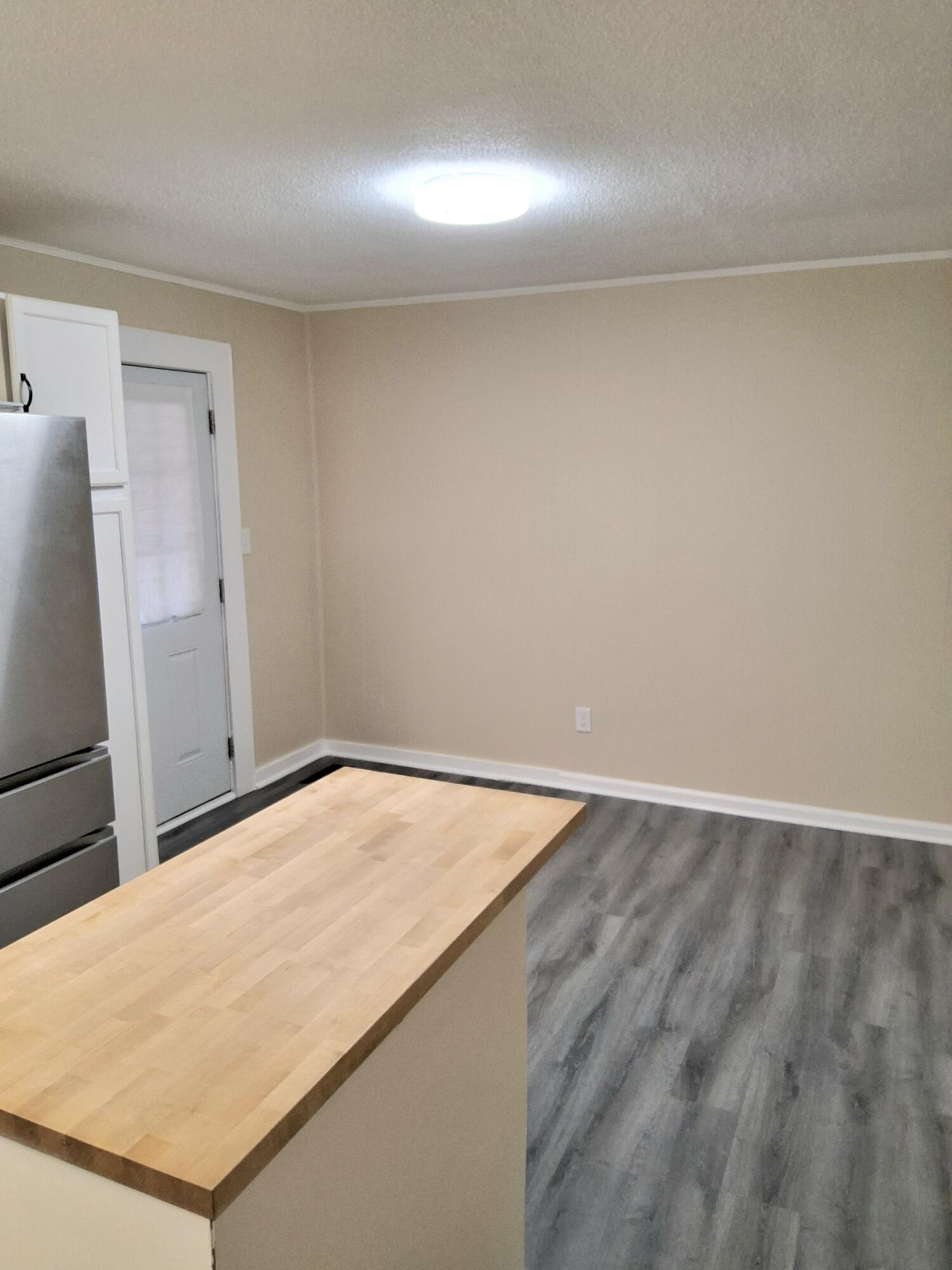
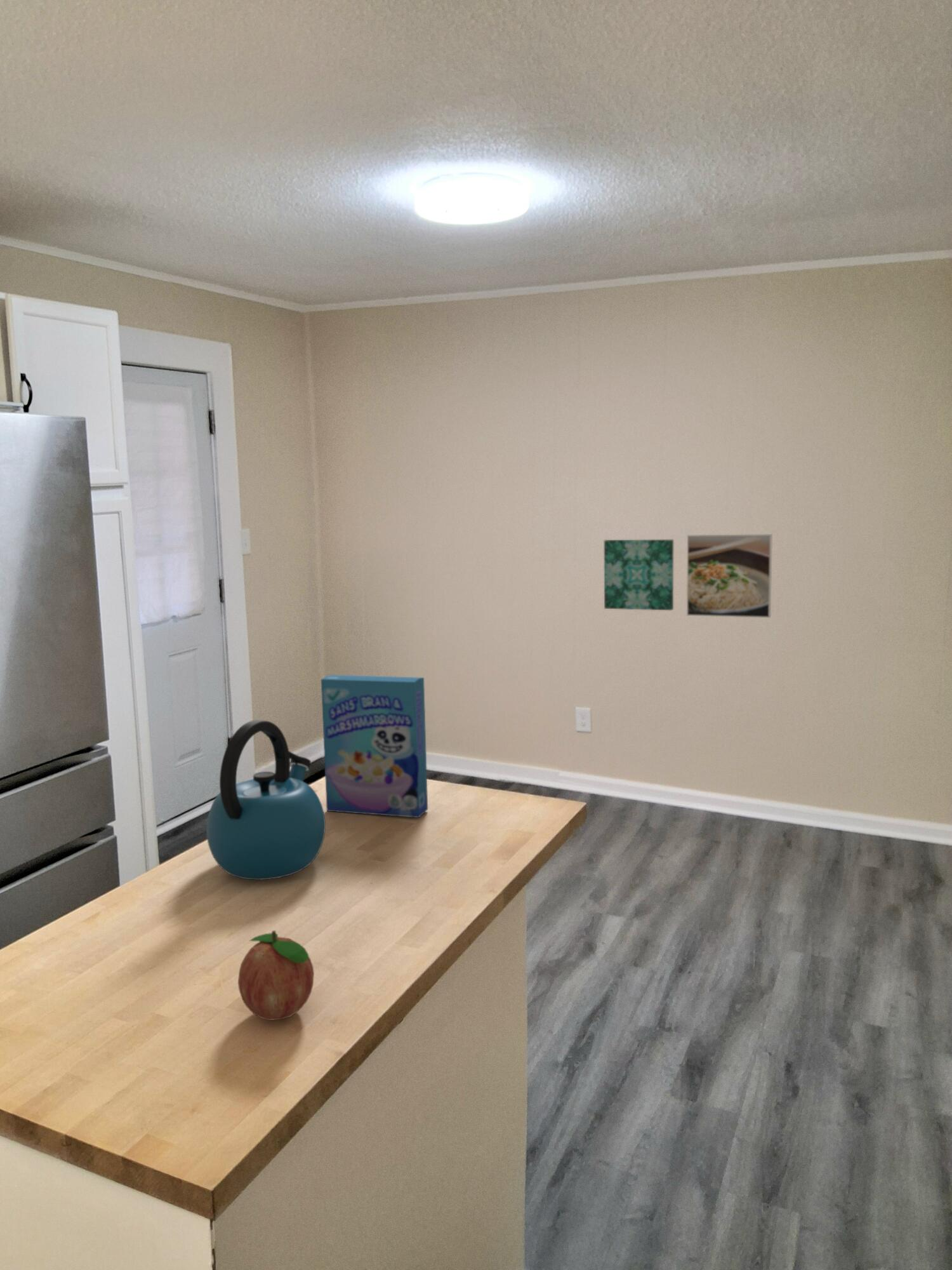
+ cereal box (374, 744)
+ kettle (268, 791)
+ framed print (729, 575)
+ wall art (638, 575)
+ fruit (275, 972)
